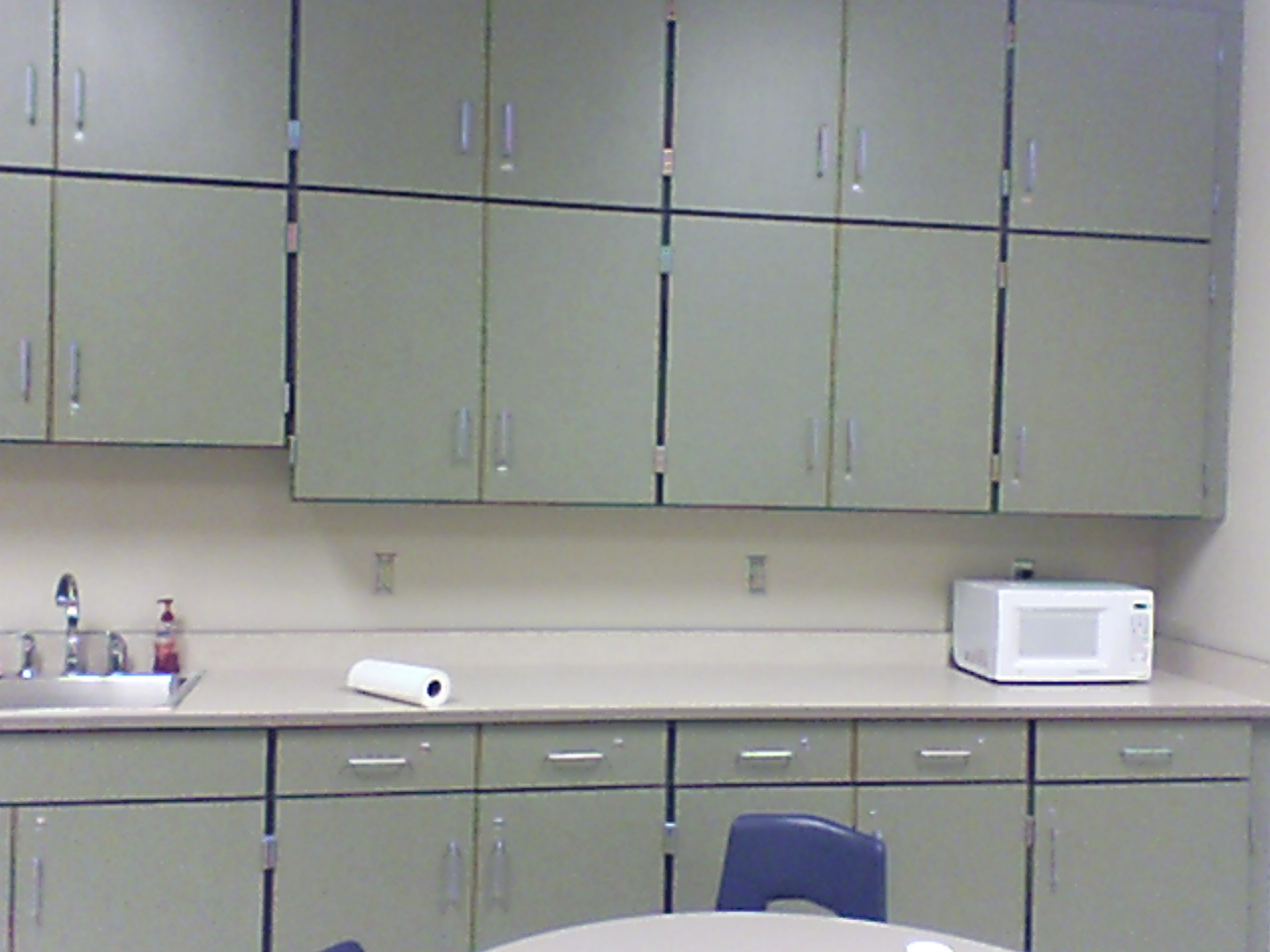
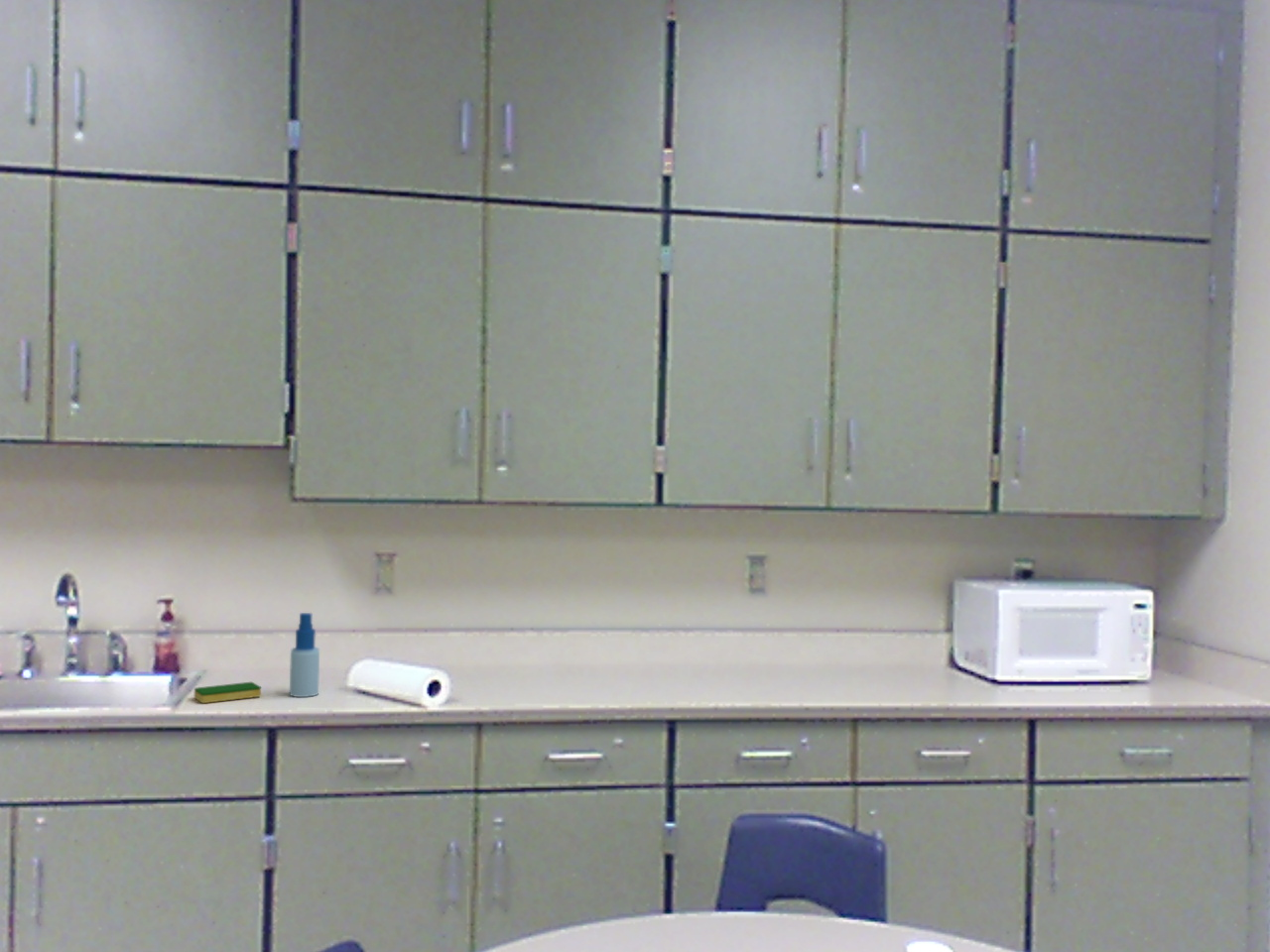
+ spray bottle (305, 654)
+ dish sponge (227, 692)
